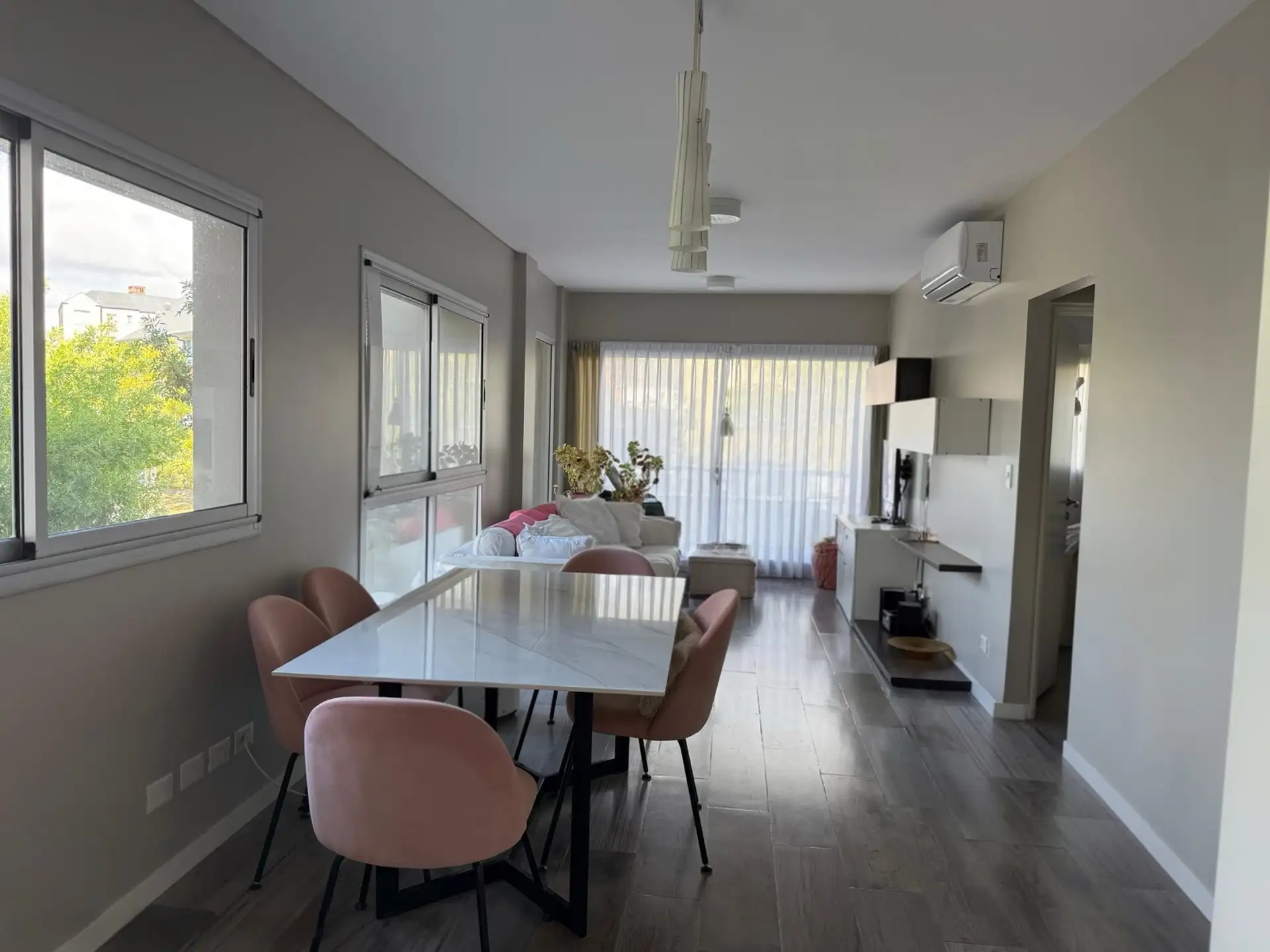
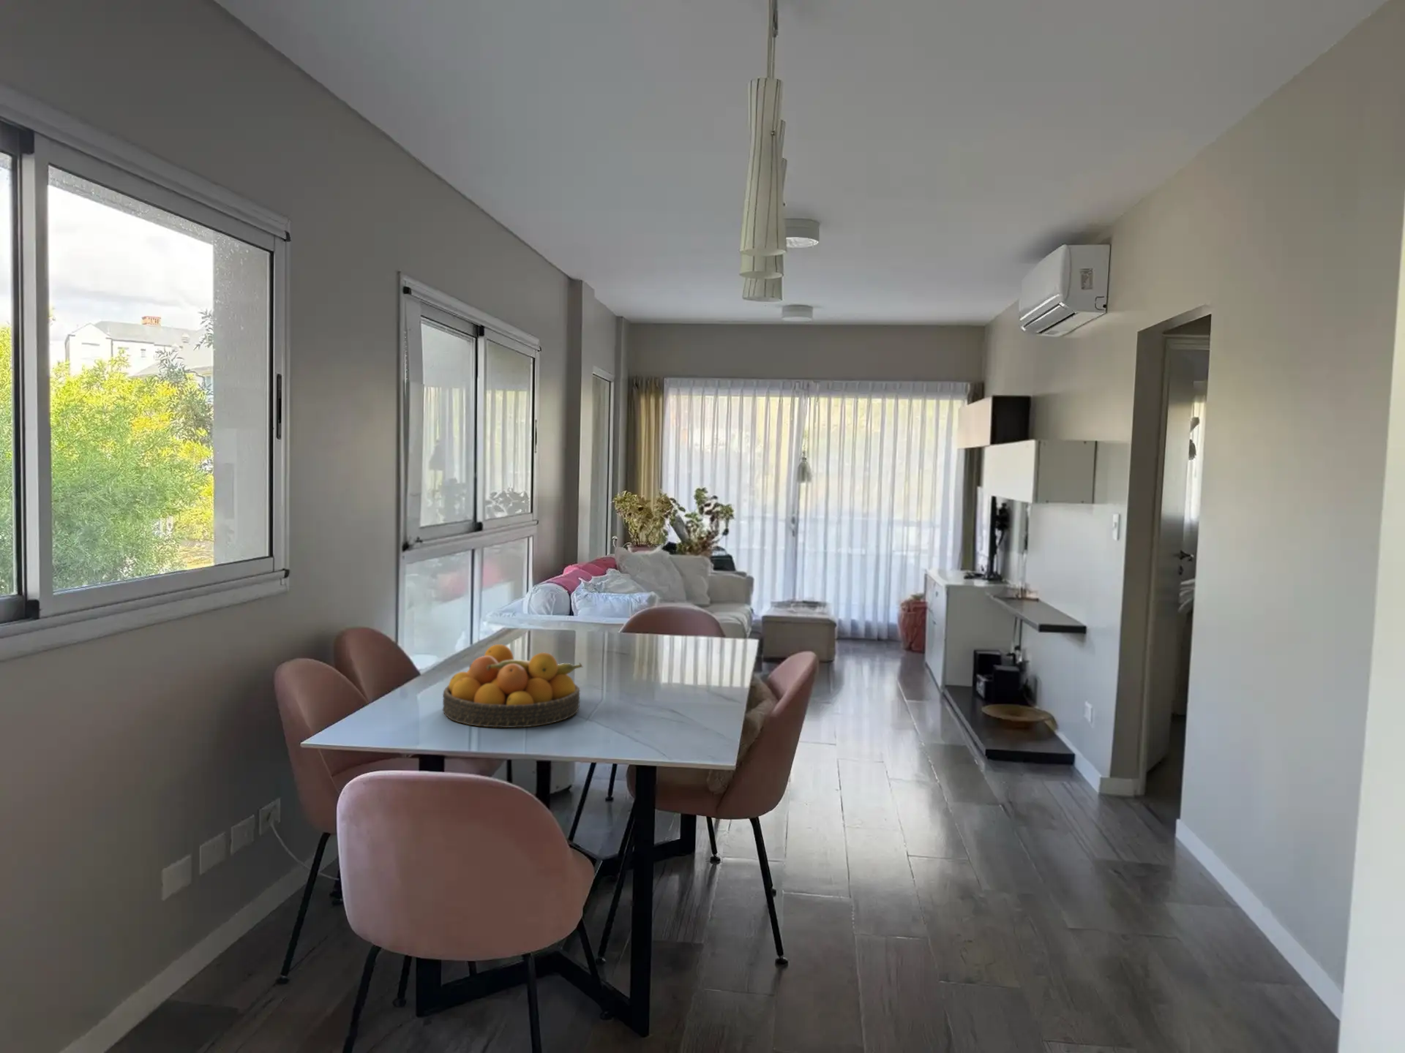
+ fruit bowl (512, 680)
